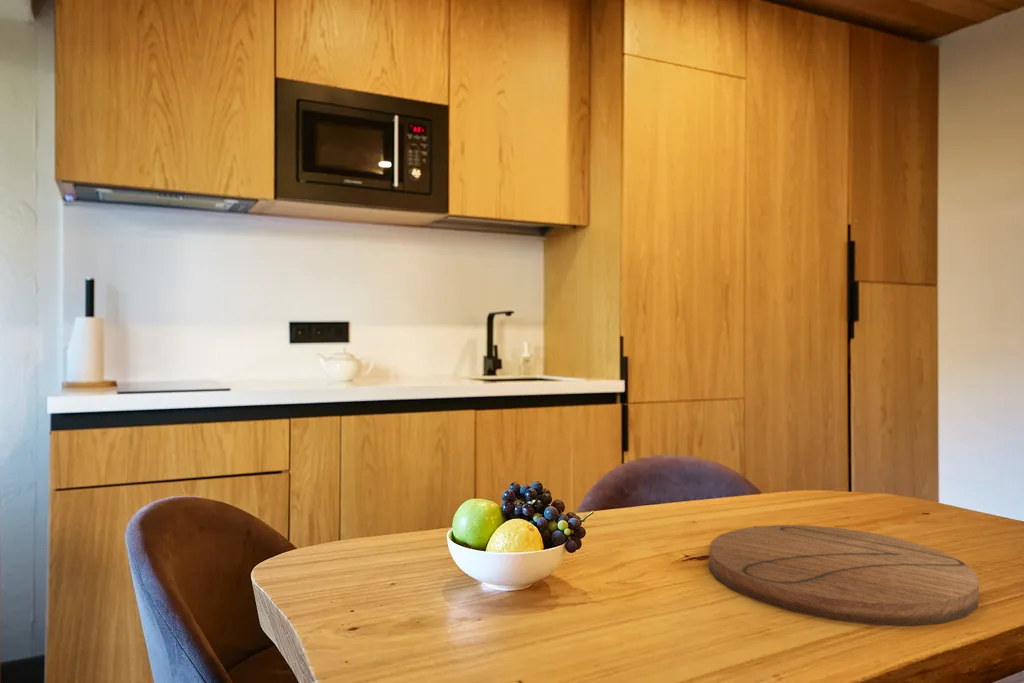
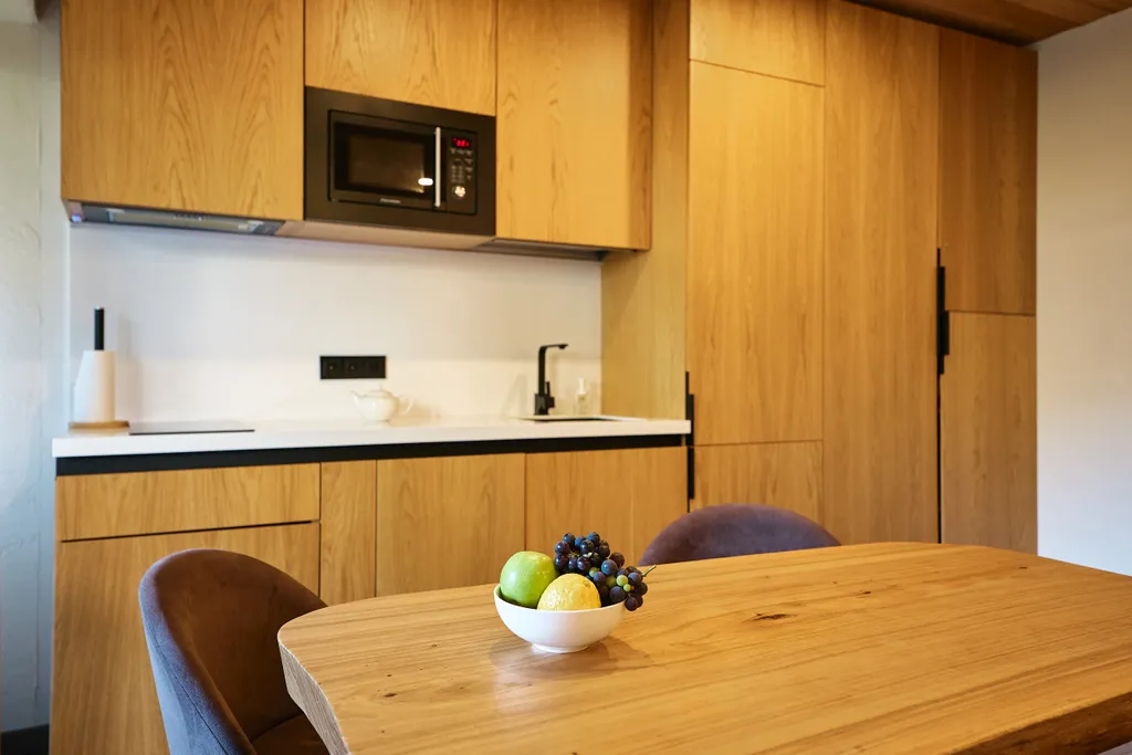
- cutting board (834, 566)
